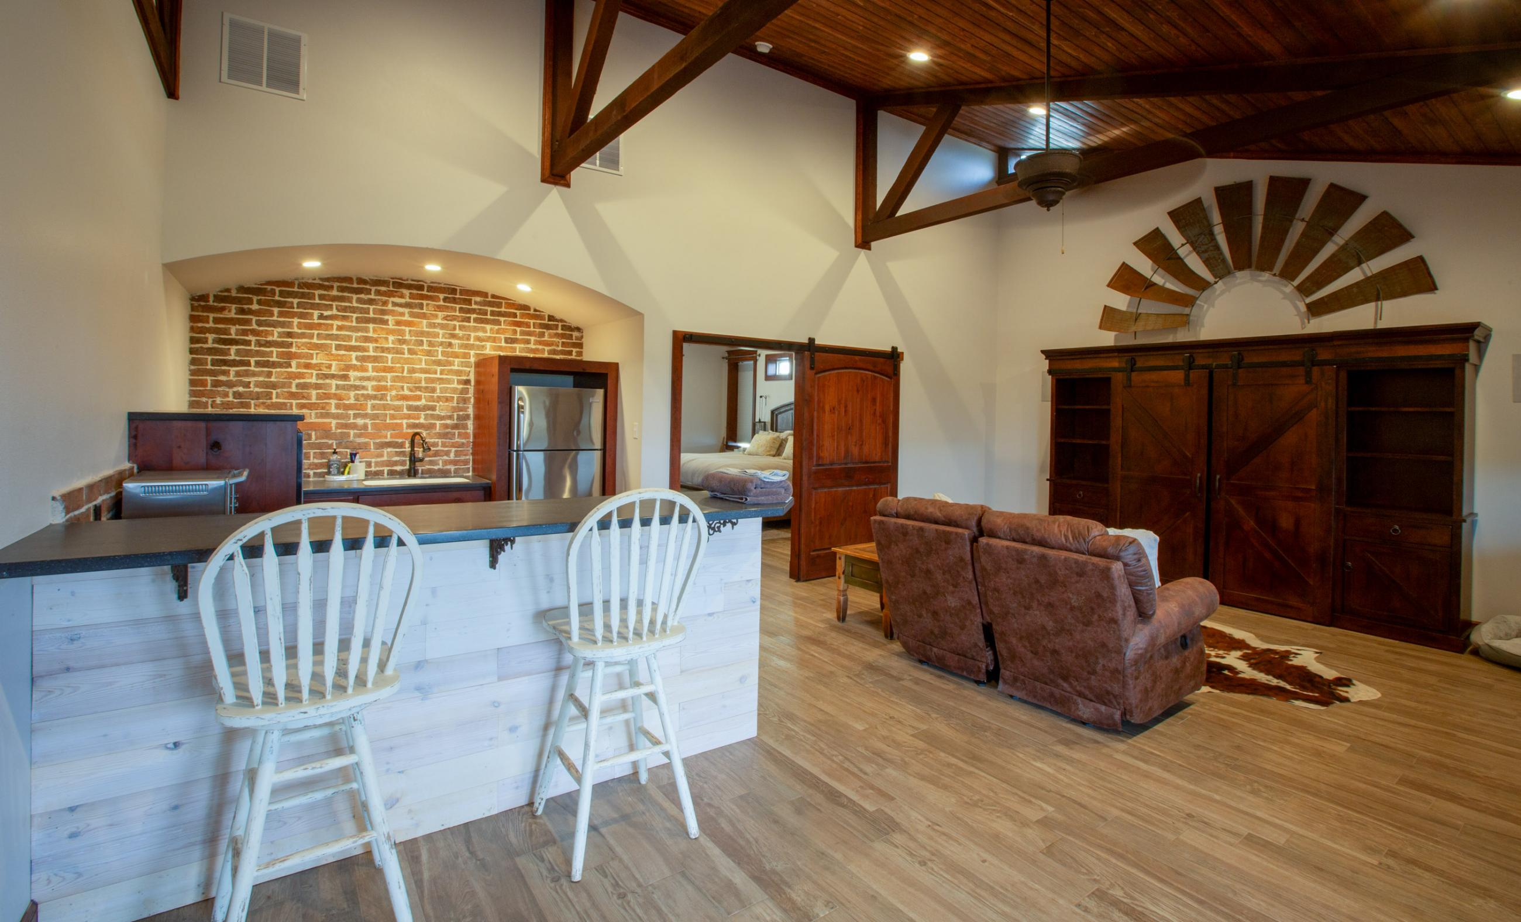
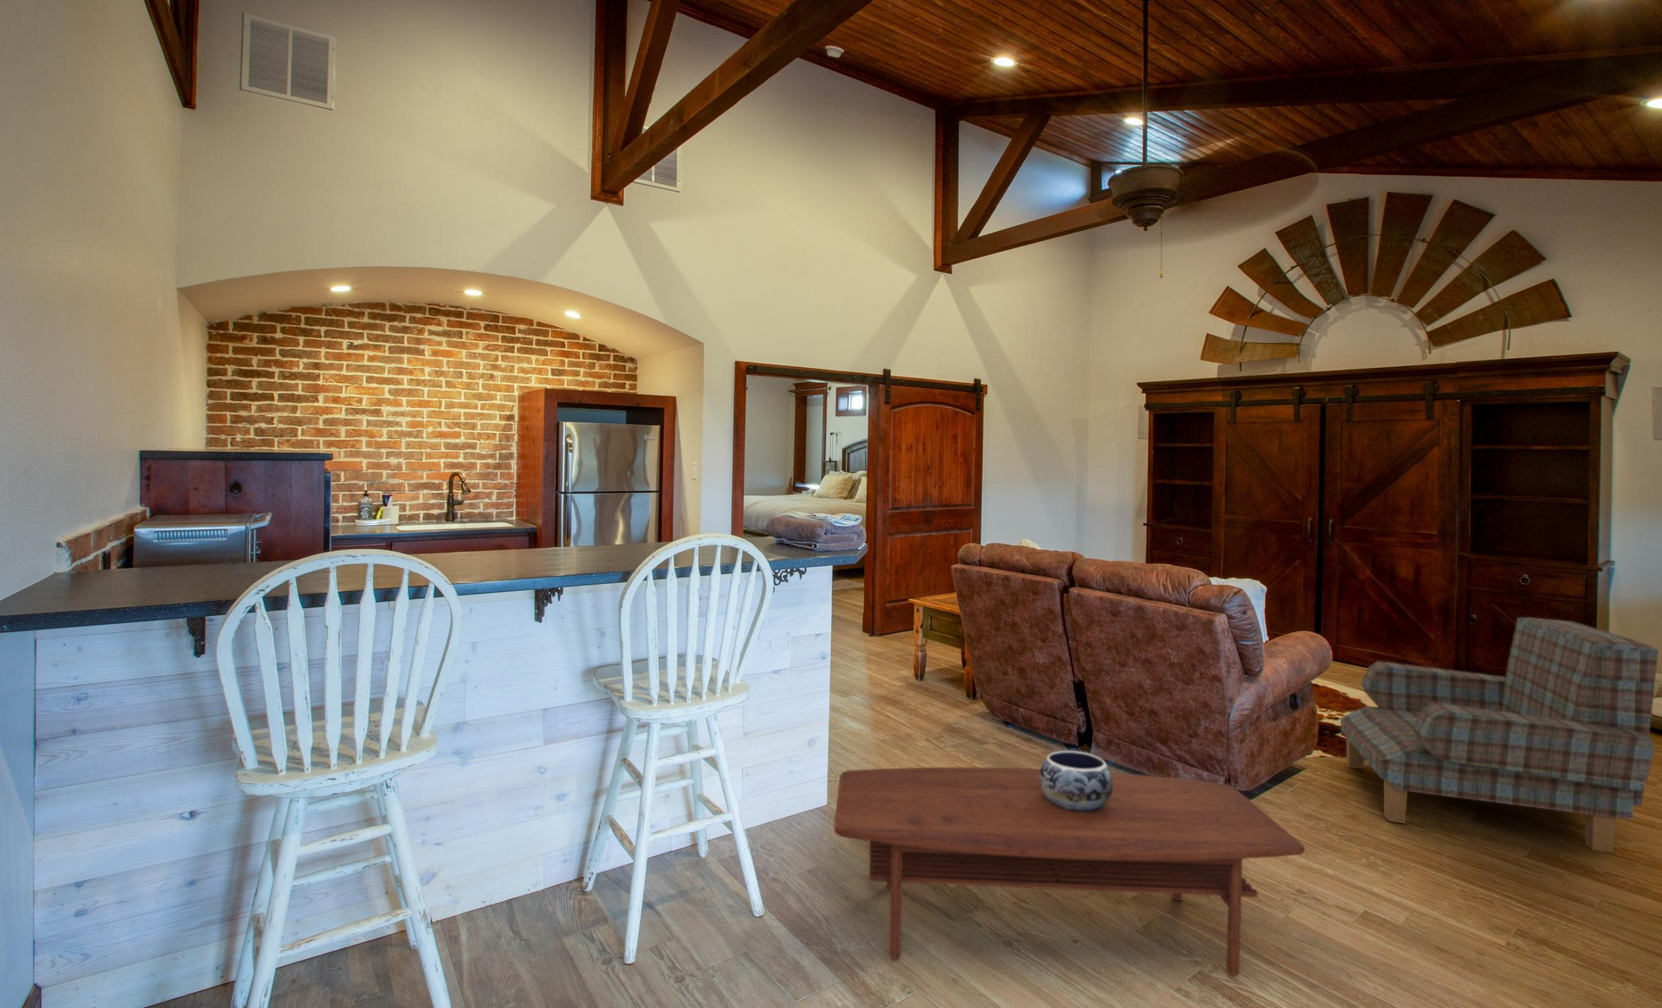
+ decorative bowl (1076, 780)
+ coffee table (1047, 866)
+ armchair (1474, 714)
